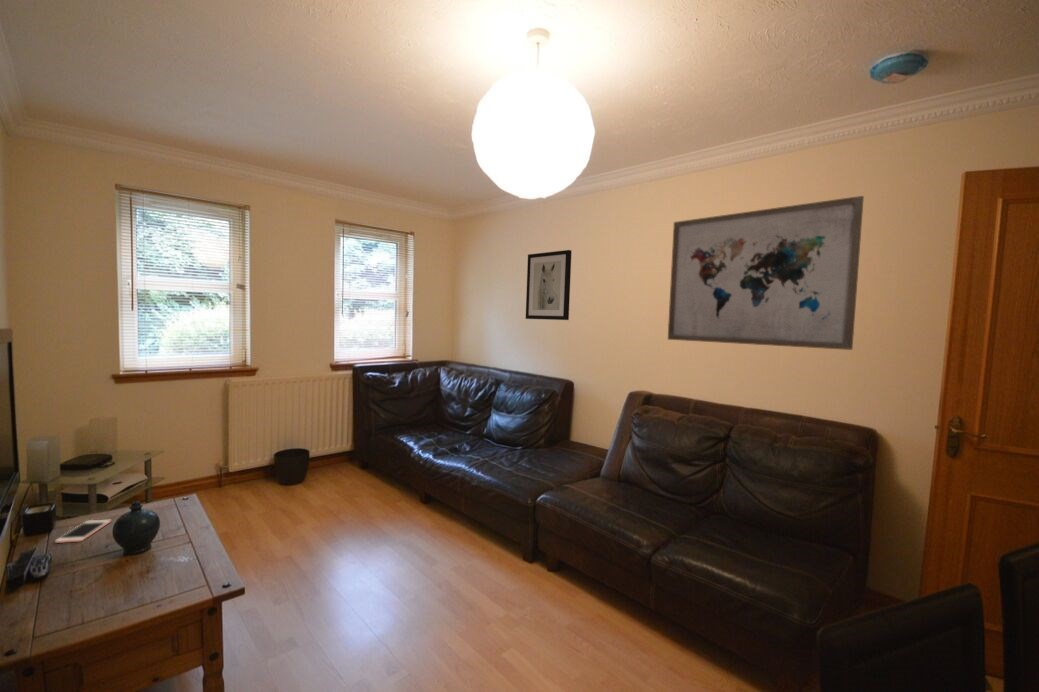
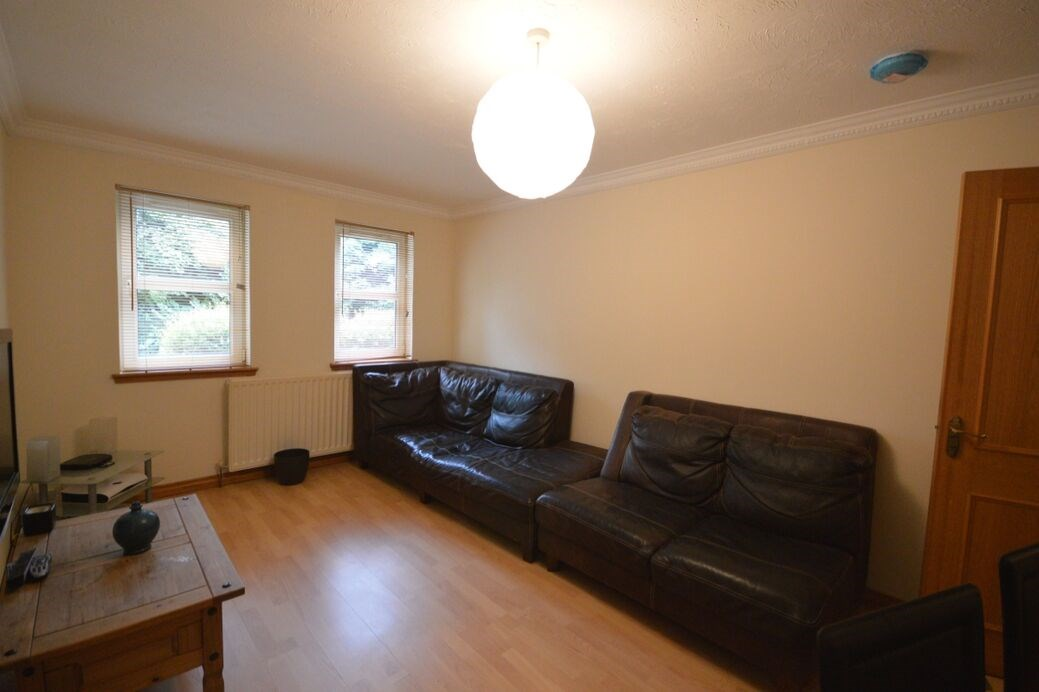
- cell phone (84, 530)
- wall art (547, 286)
- wall art (751, 278)
